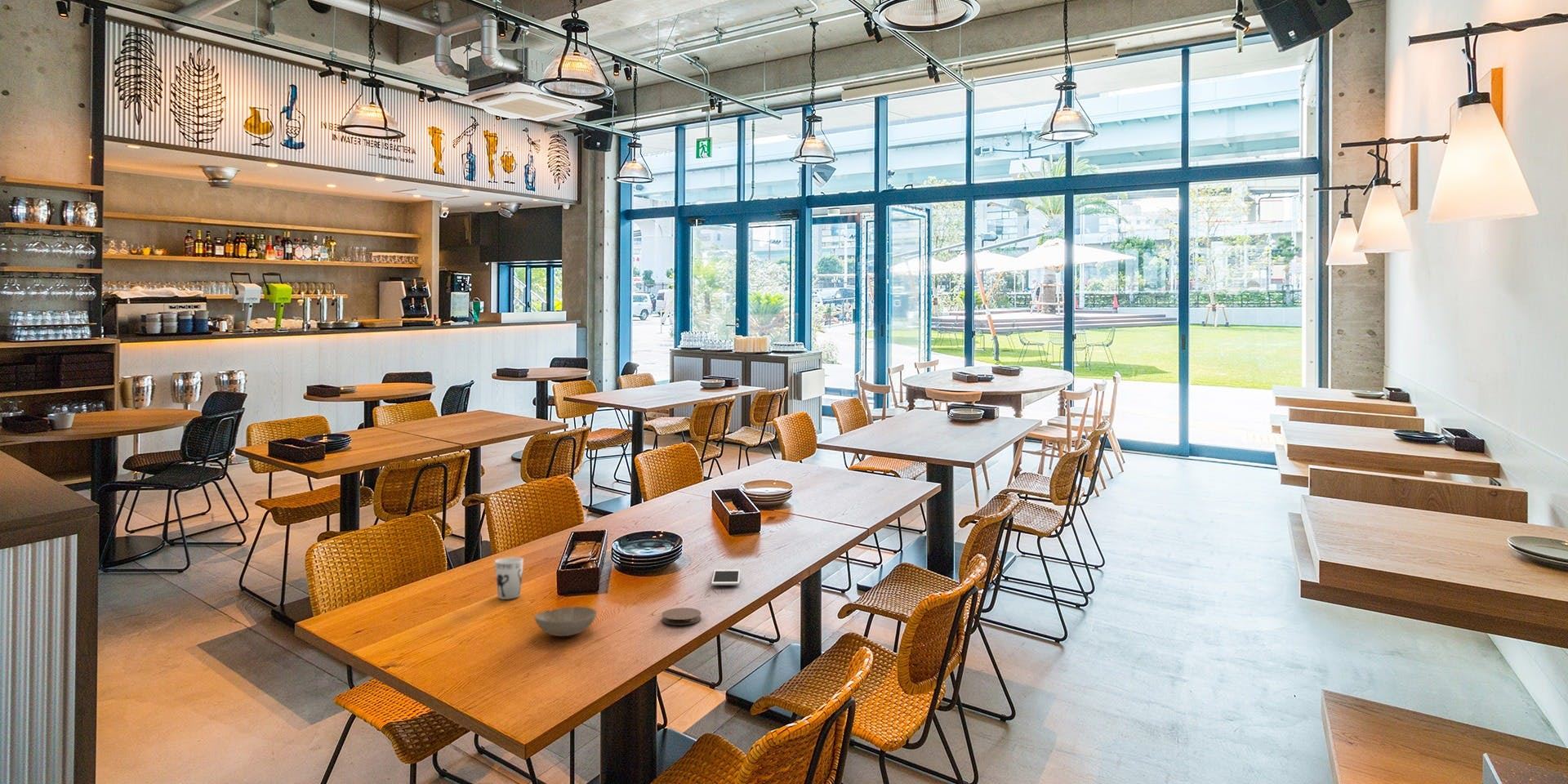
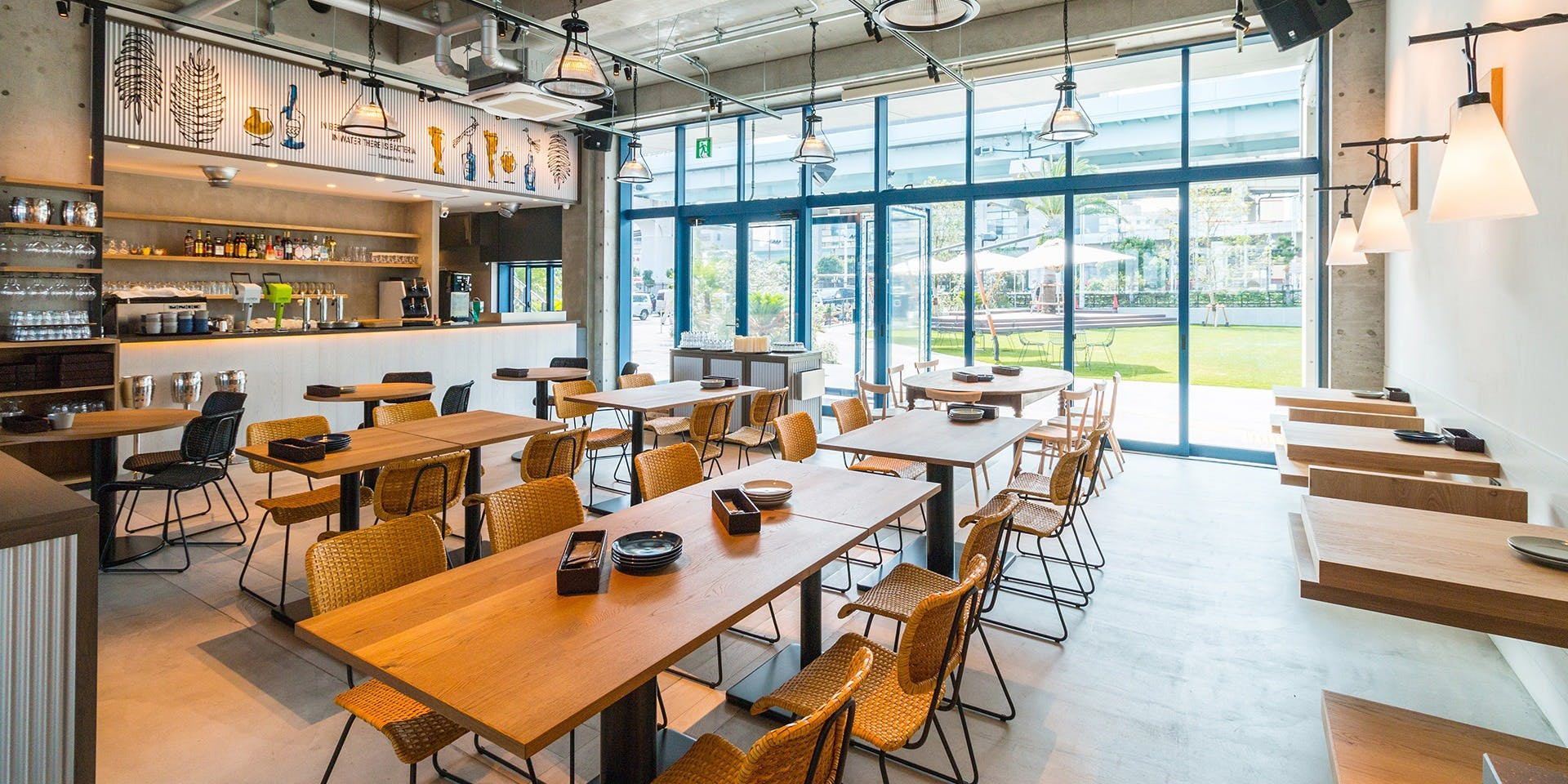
- coaster (681, 616)
- cup (509, 577)
- cell phone (726, 577)
- bowl (566, 622)
